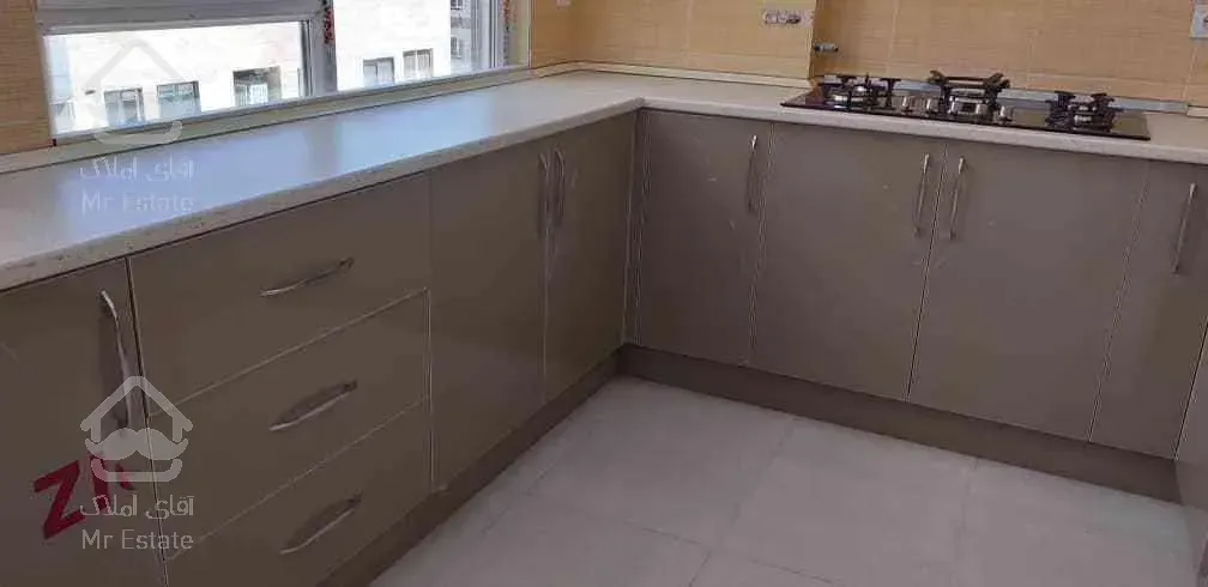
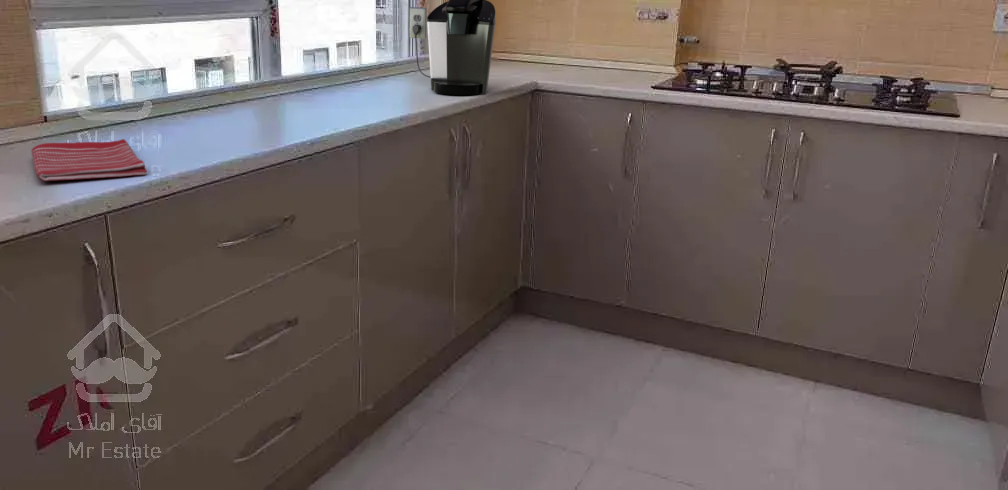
+ coffee maker (445, 41)
+ dish towel (87, 158)
